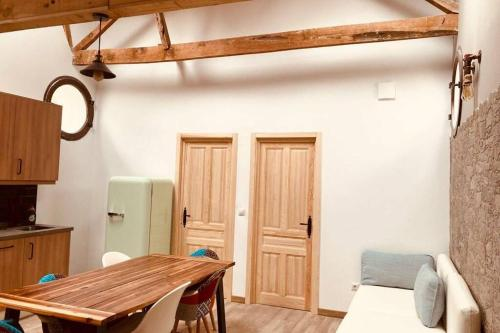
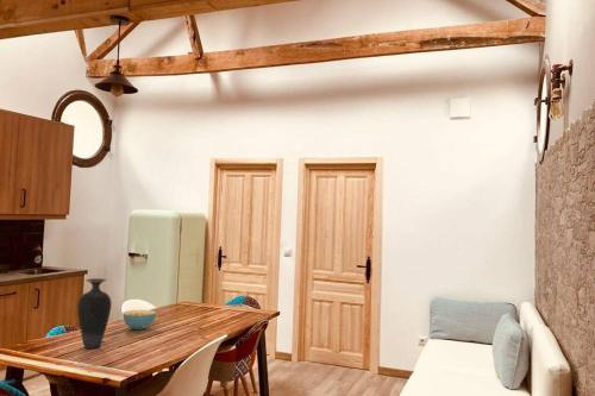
+ cereal bowl (138, 320)
+ vase (94, 313)
